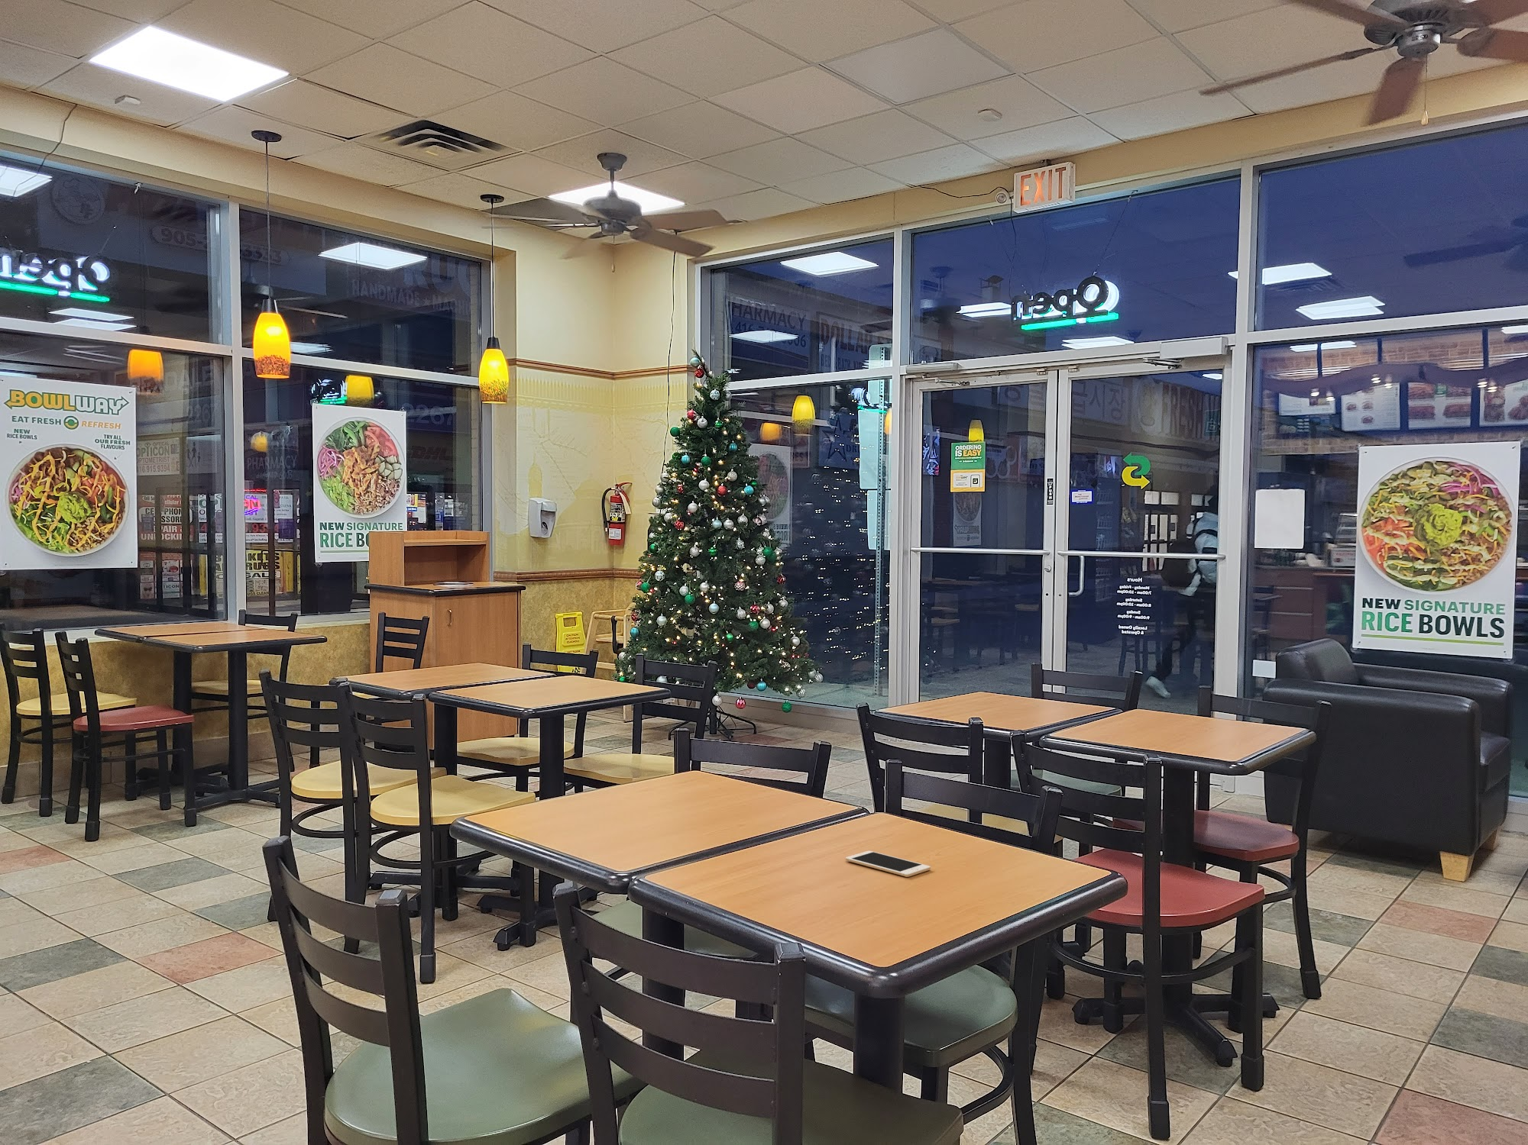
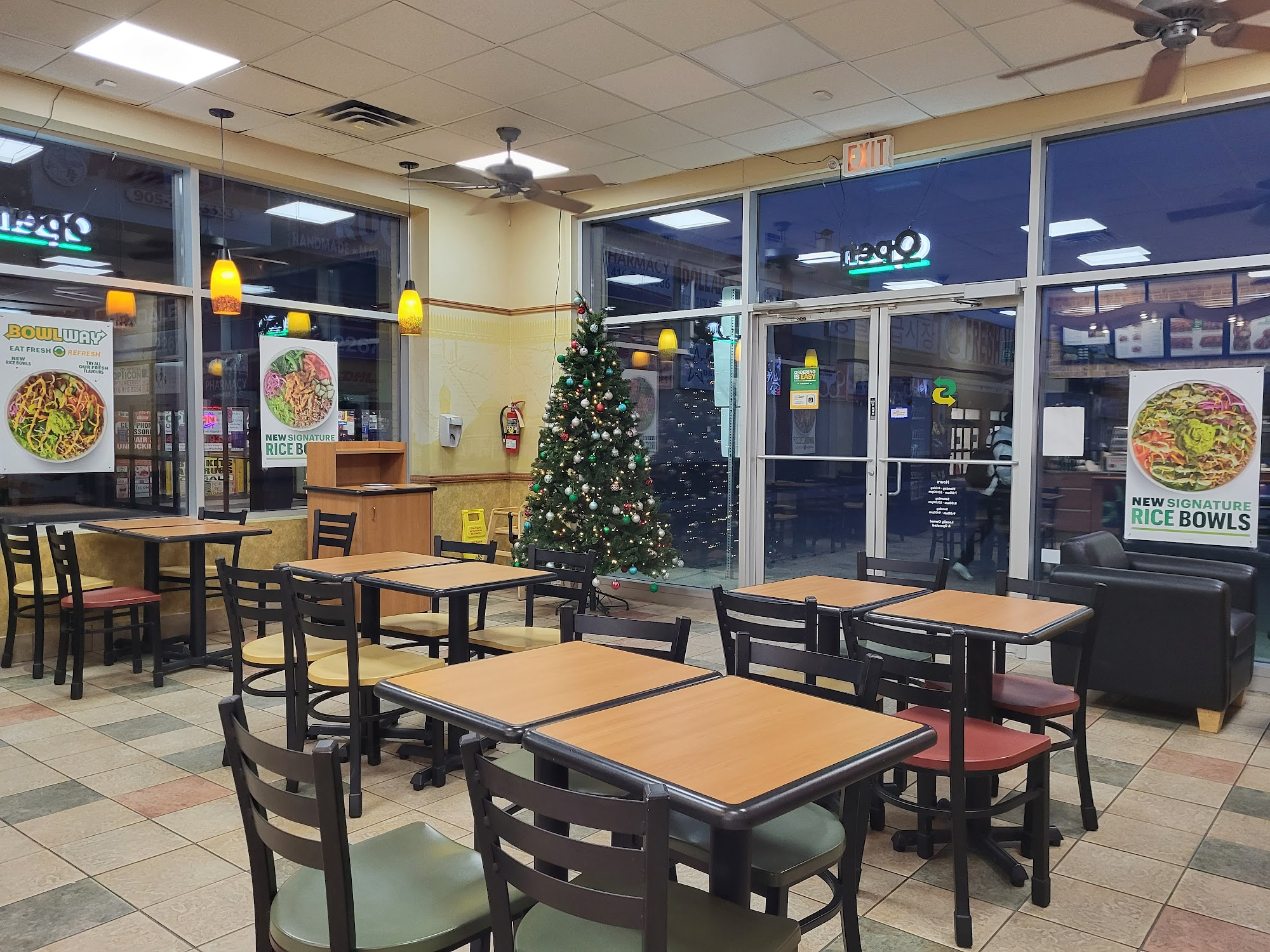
- cell phone (887, 864)
